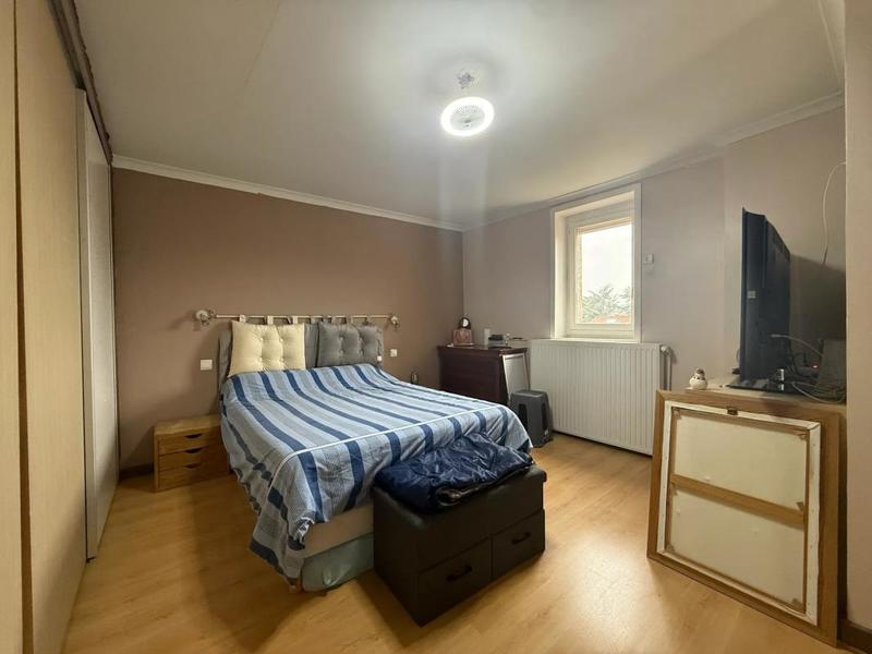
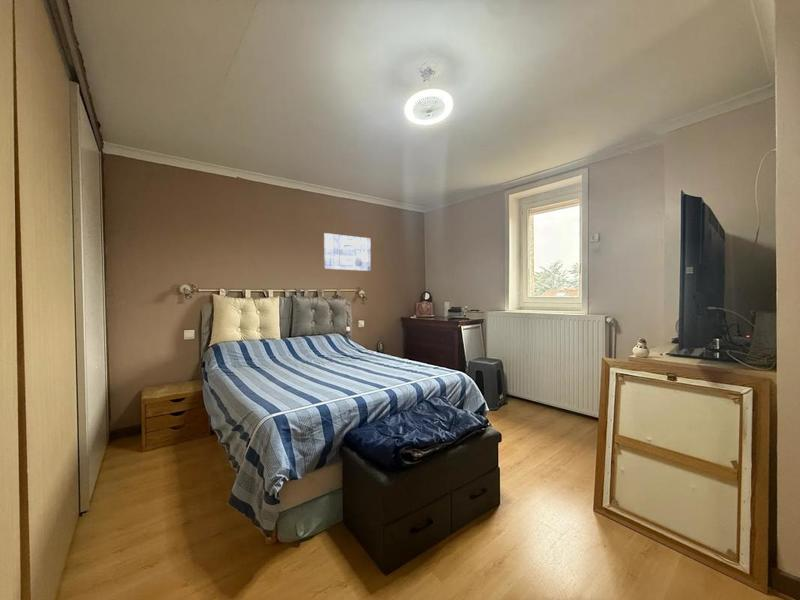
+ wall art (348, 252)
